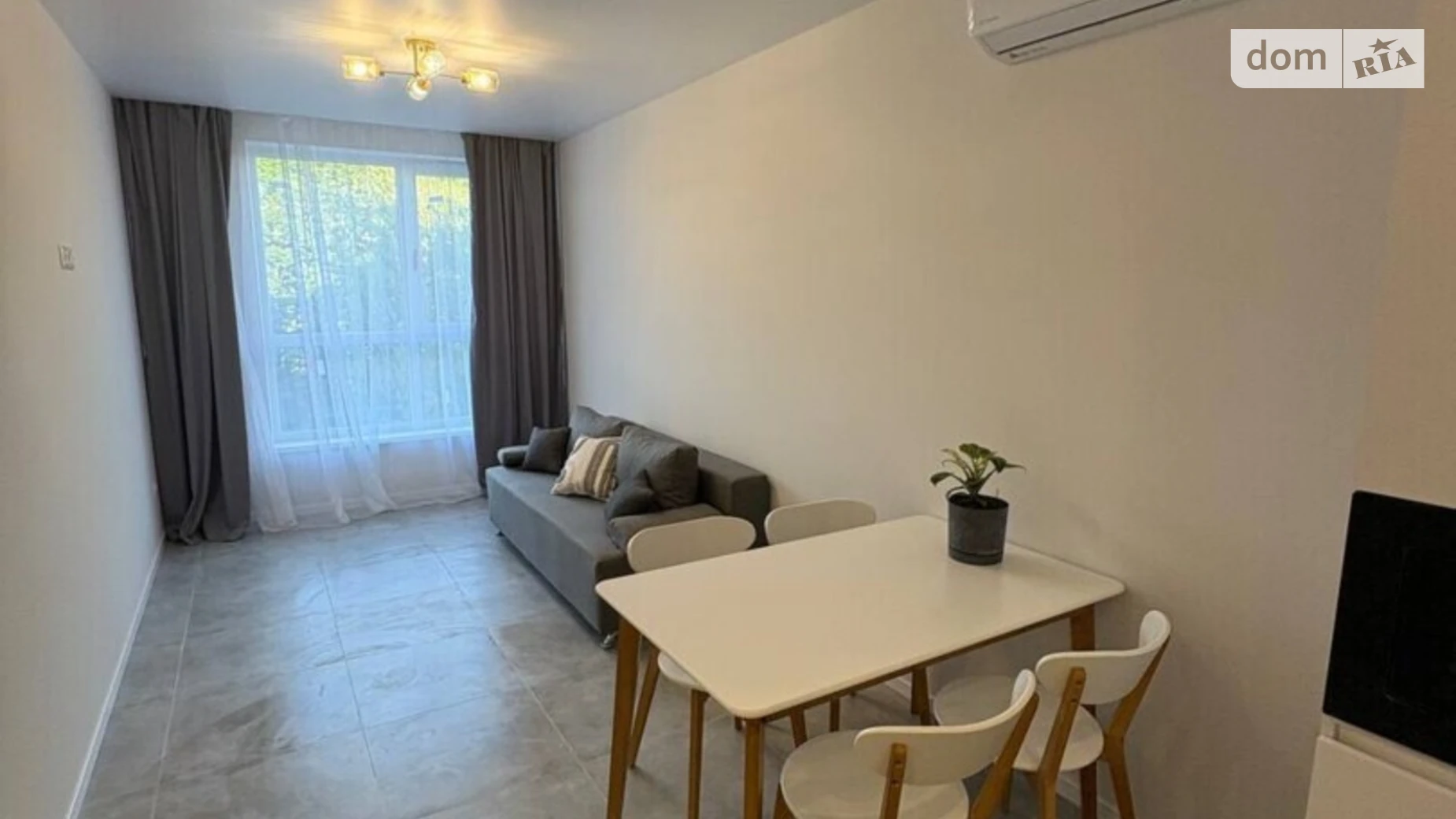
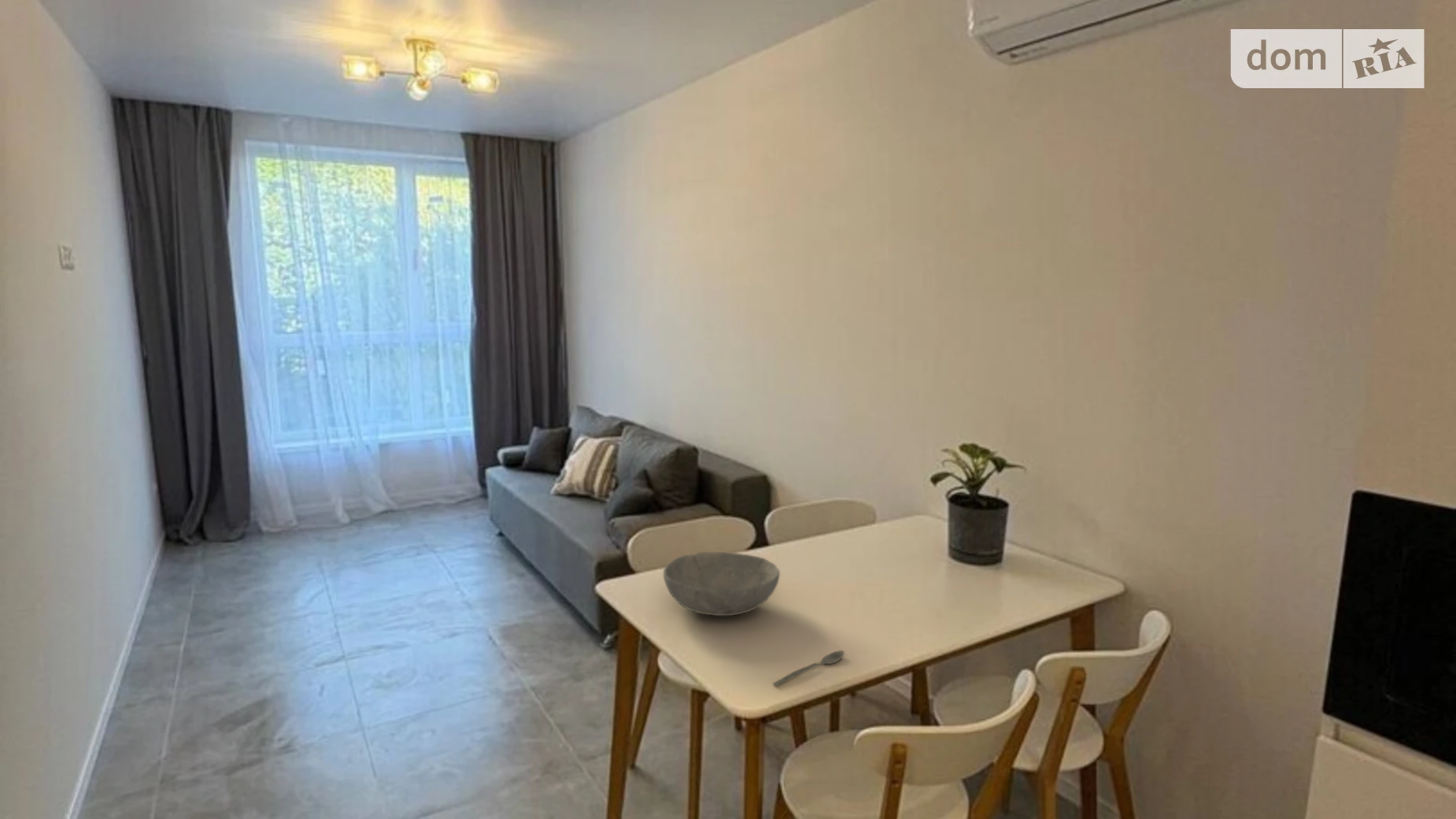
+ bowl (721, 589)
+ spoon (810, 667)
